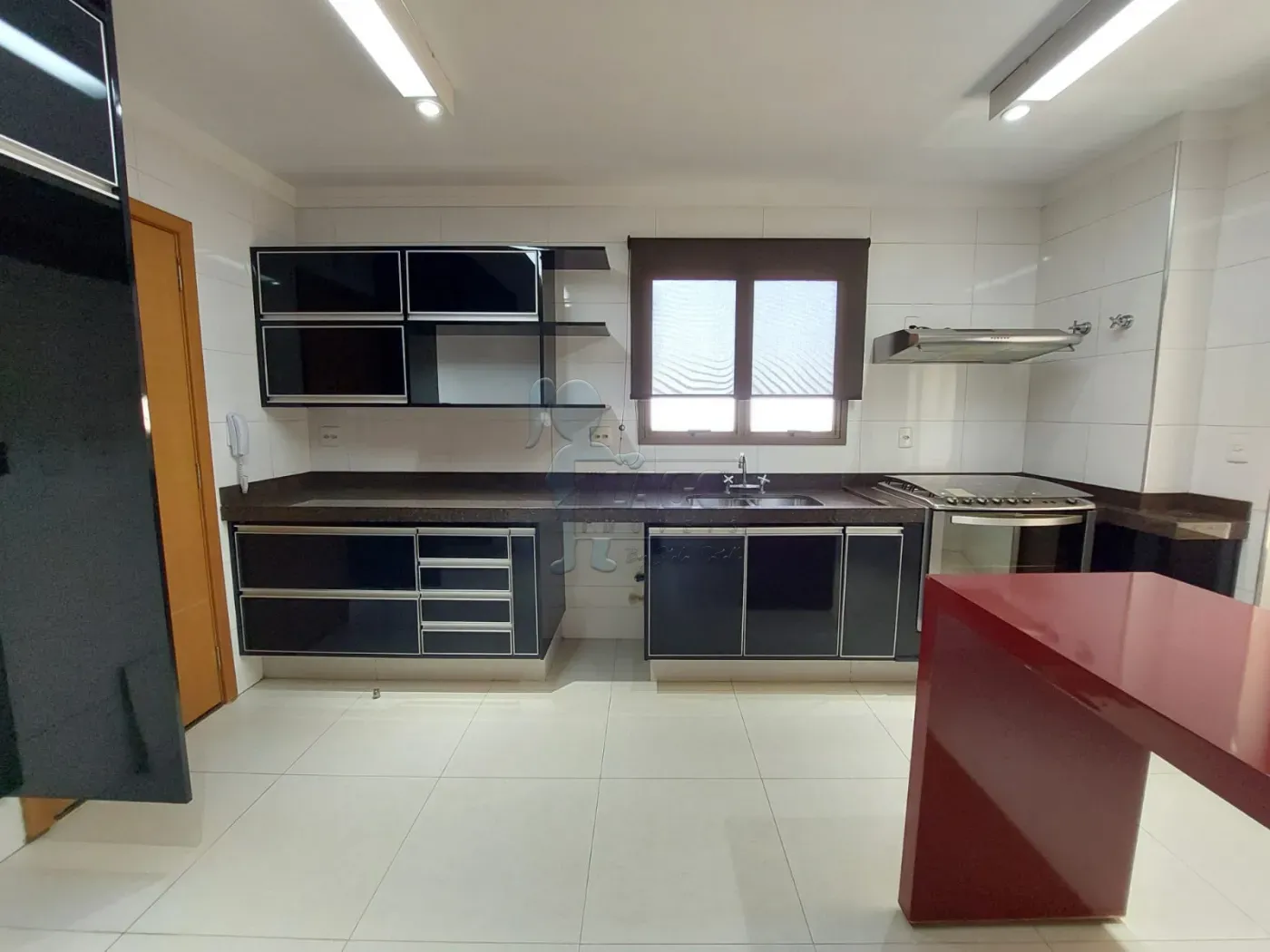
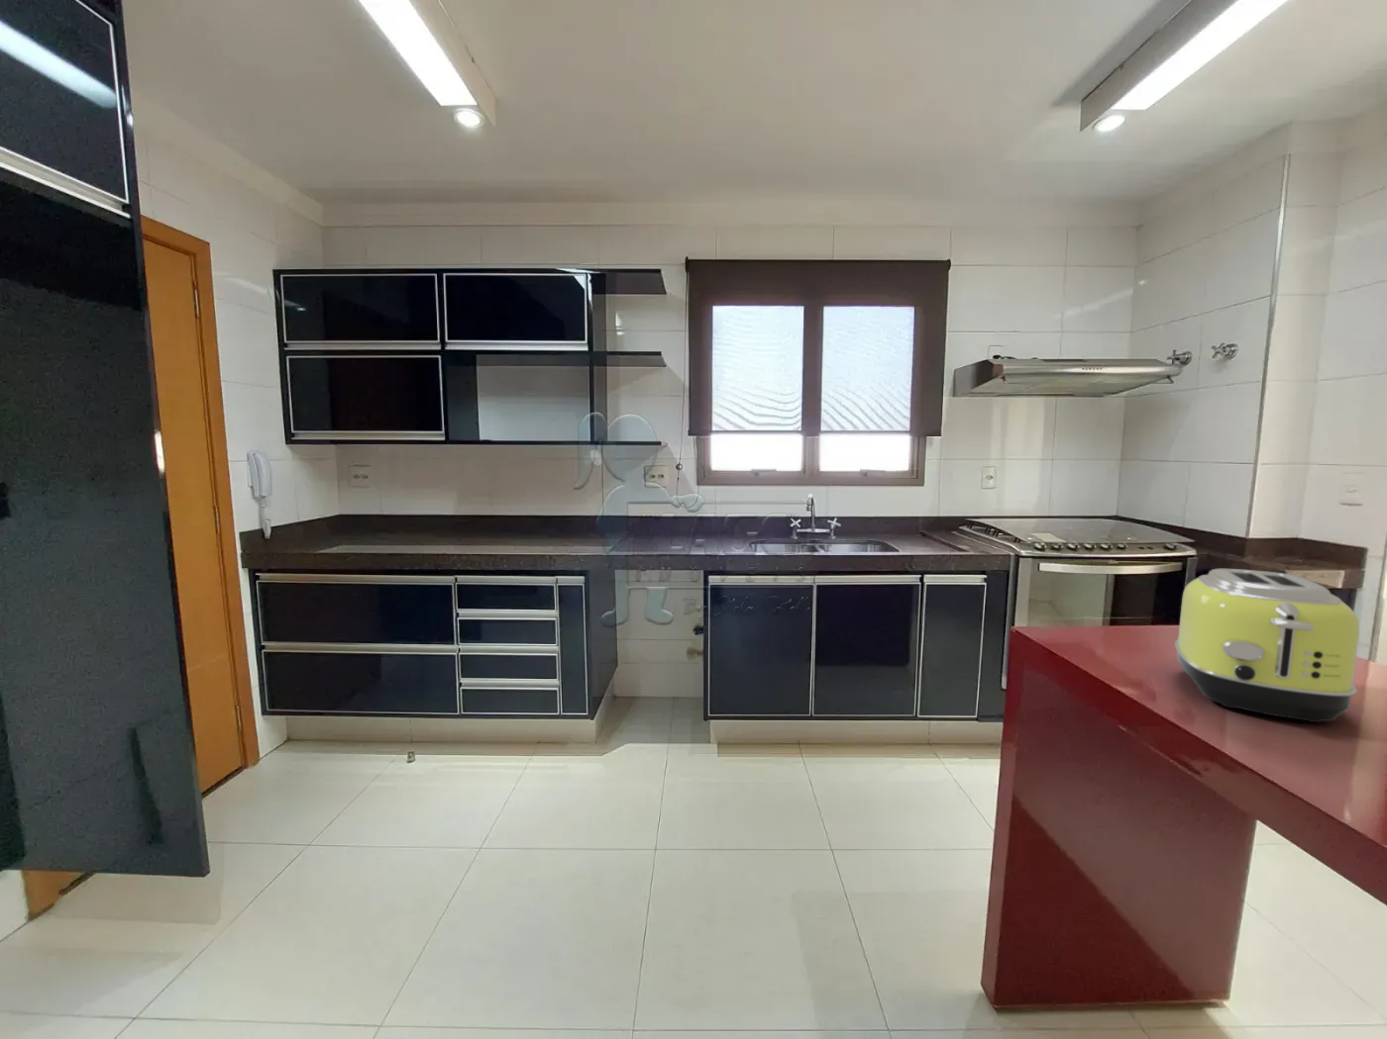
+ toaster (1260, 637)
